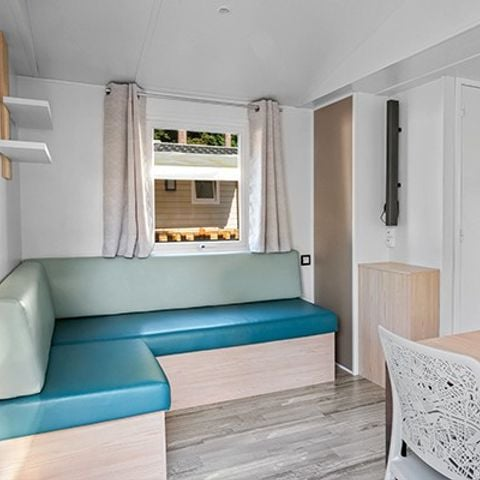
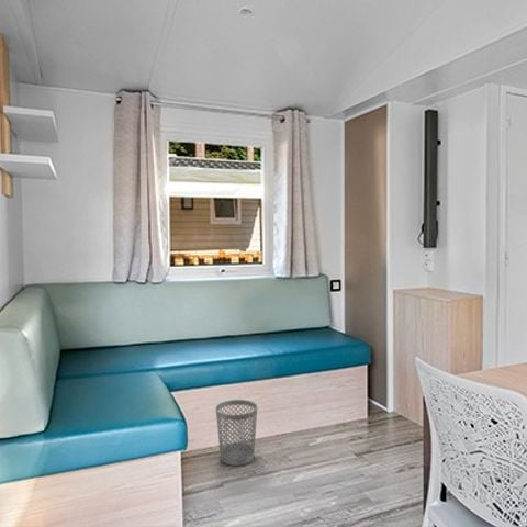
+ wastebasket (237, 431)
